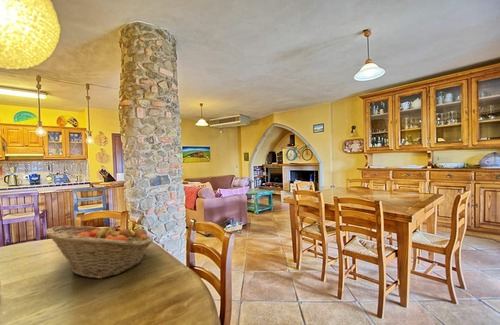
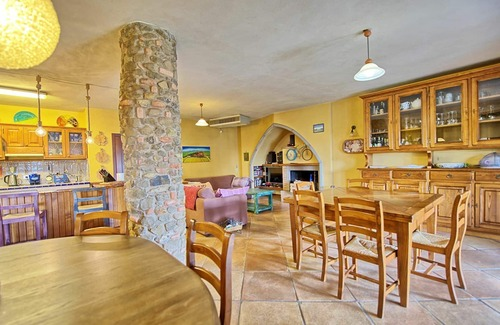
- fruit basket (103, 242)
